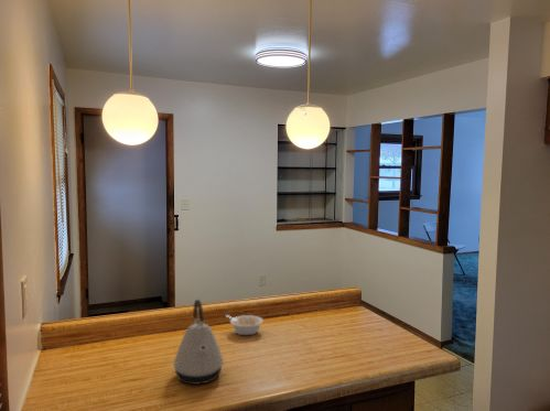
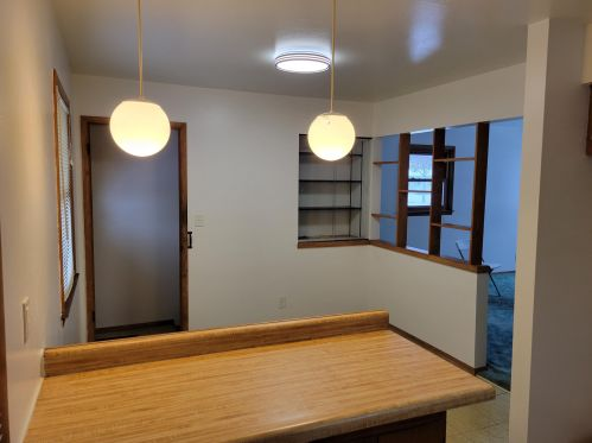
- kettle (198, 338)
- legume (245, 325)
